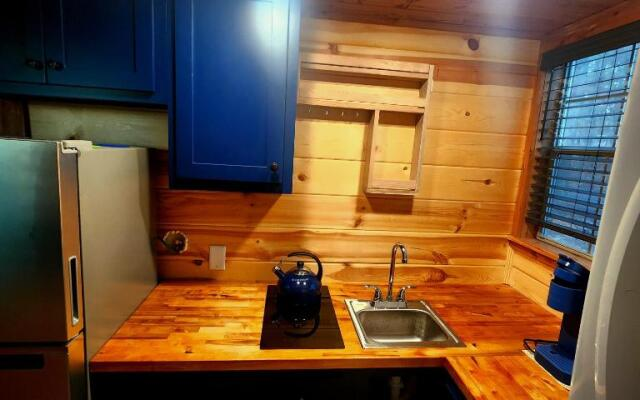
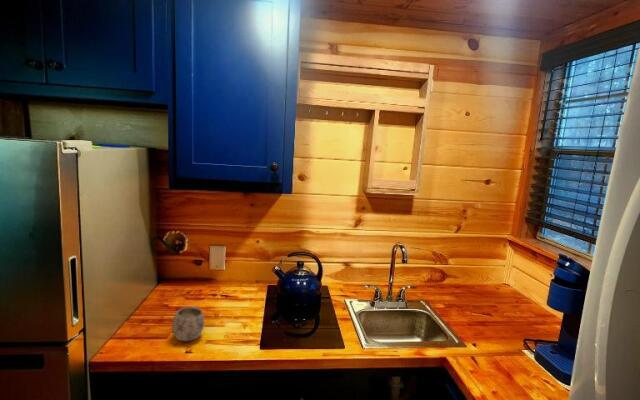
+ mug (189, 322)
